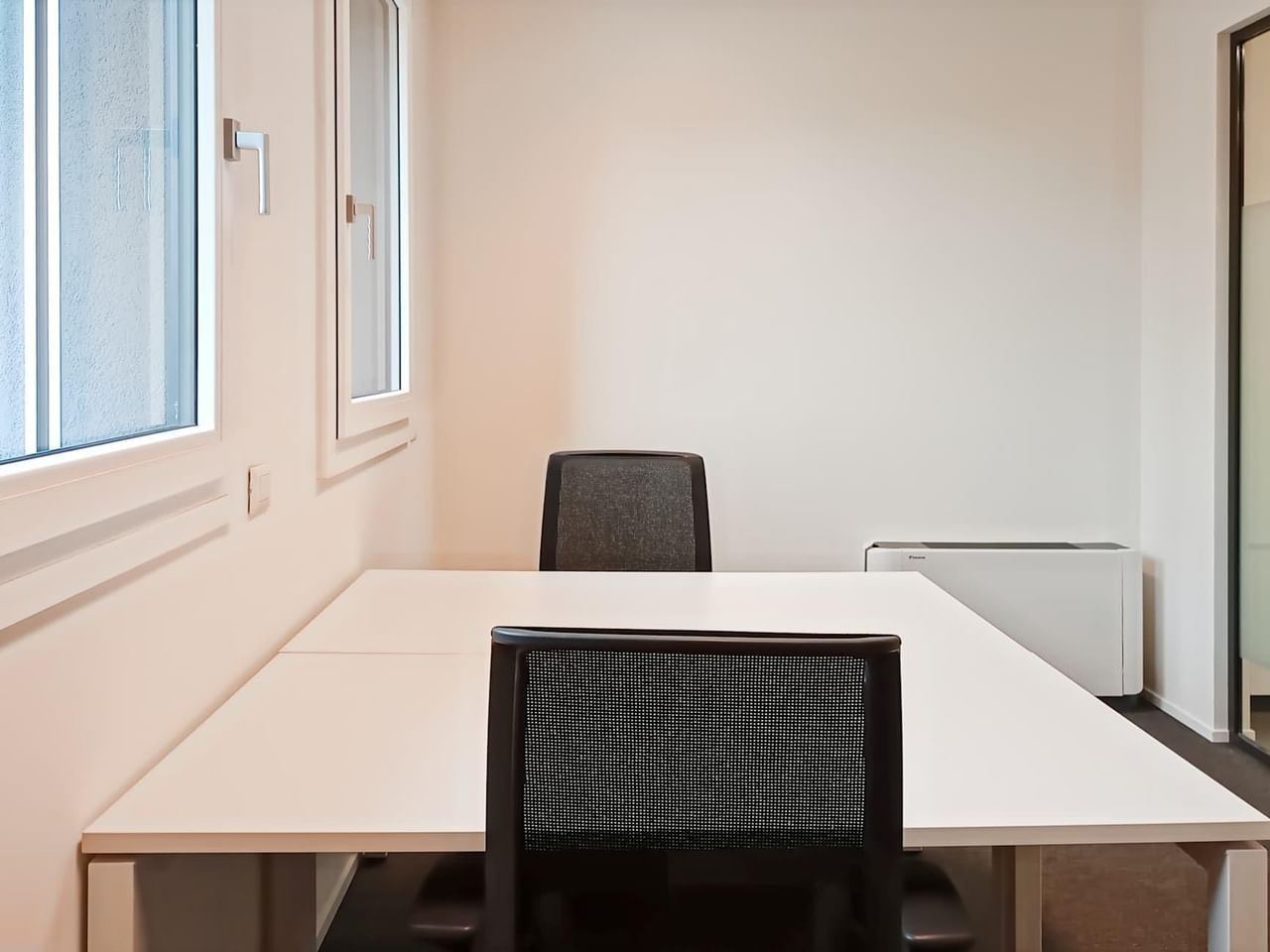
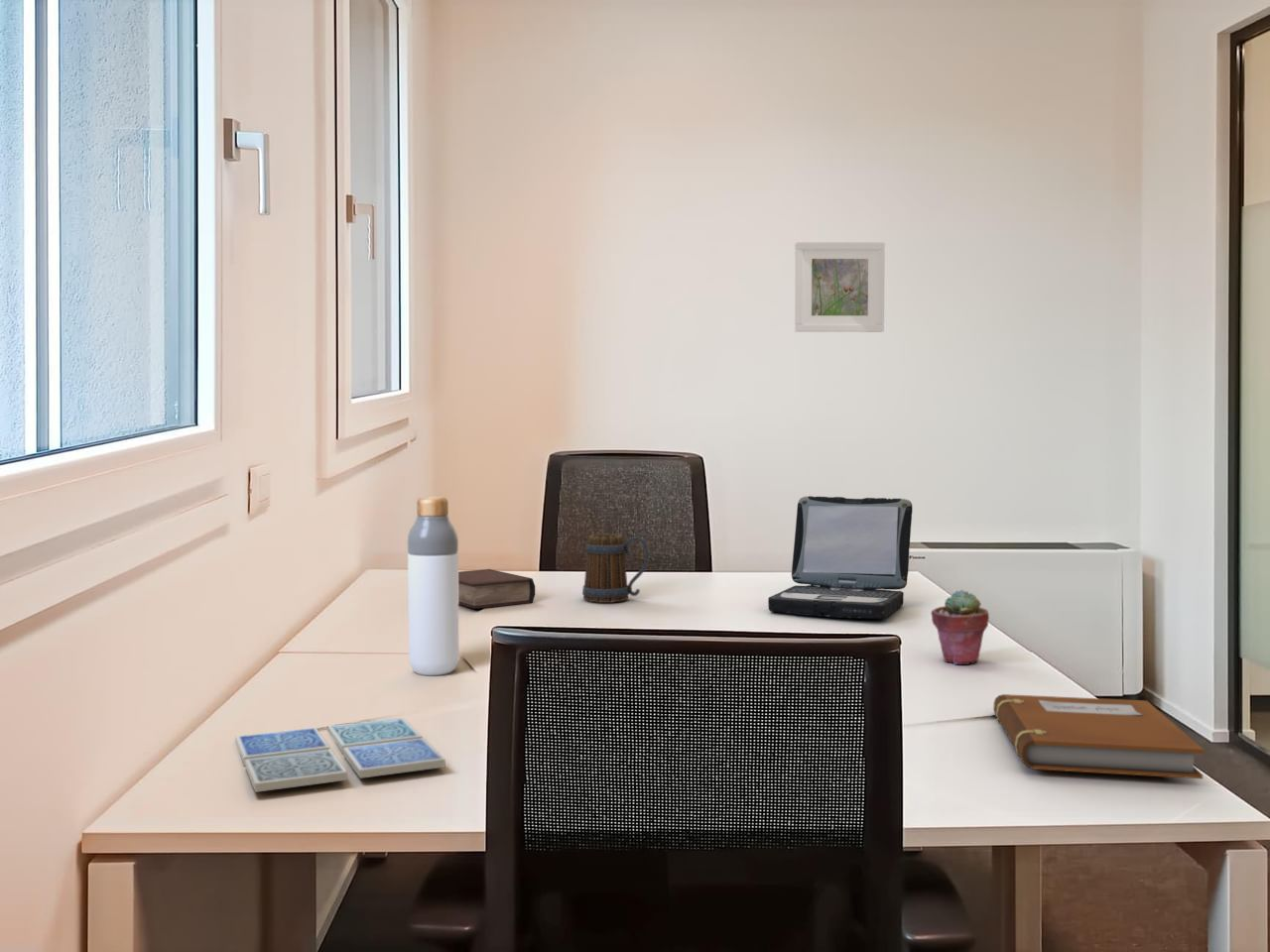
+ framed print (839, 287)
+ potted succulent (959, 625)
+ drink coaster (339, 749)
+ bottle (433, 585)
+ notebook (1086, 730)
+ book (483, 587)
+ mug (615, 567)
+ laptop (838, 553)
